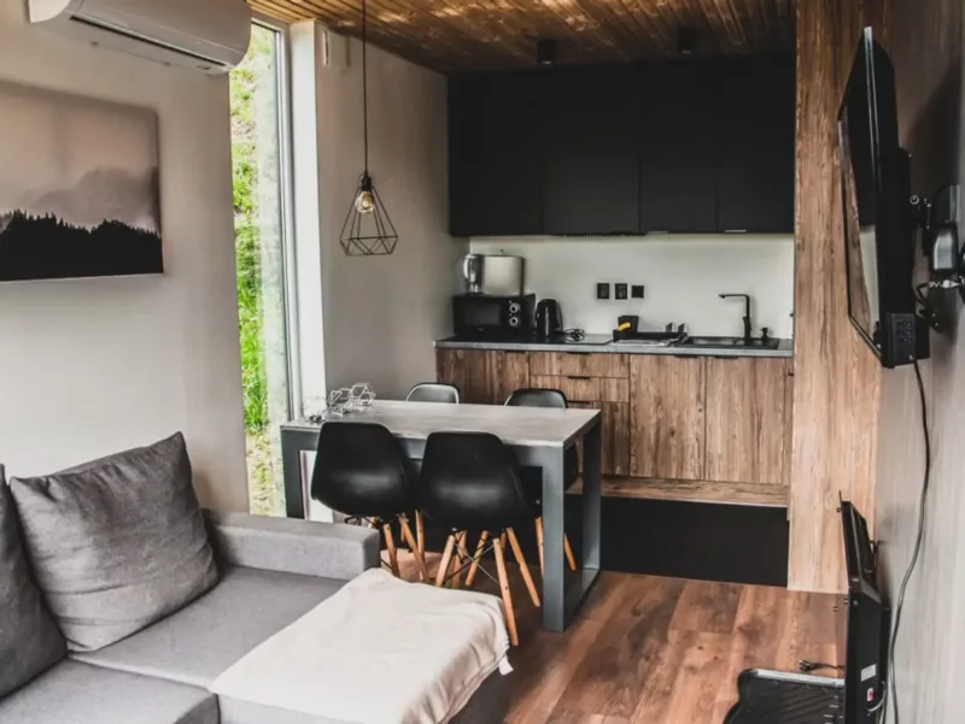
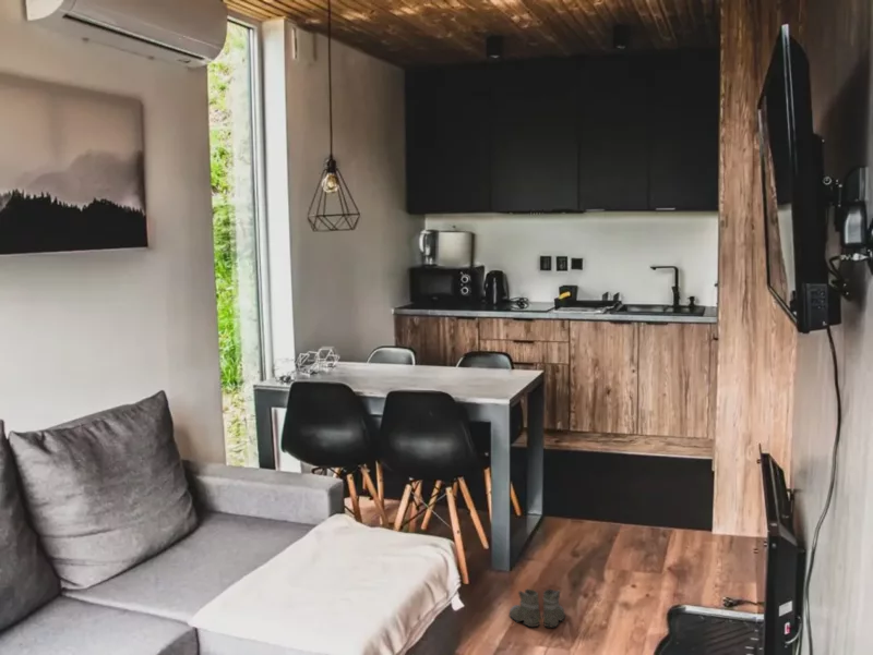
+ boots (538, 604)
